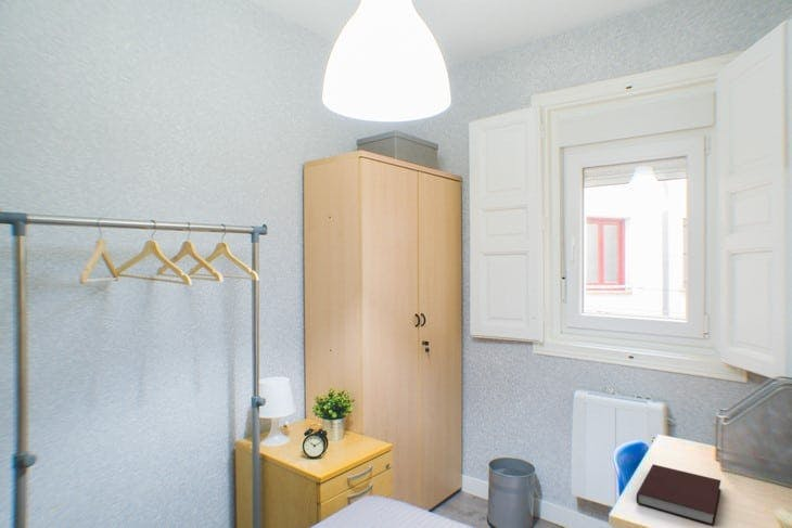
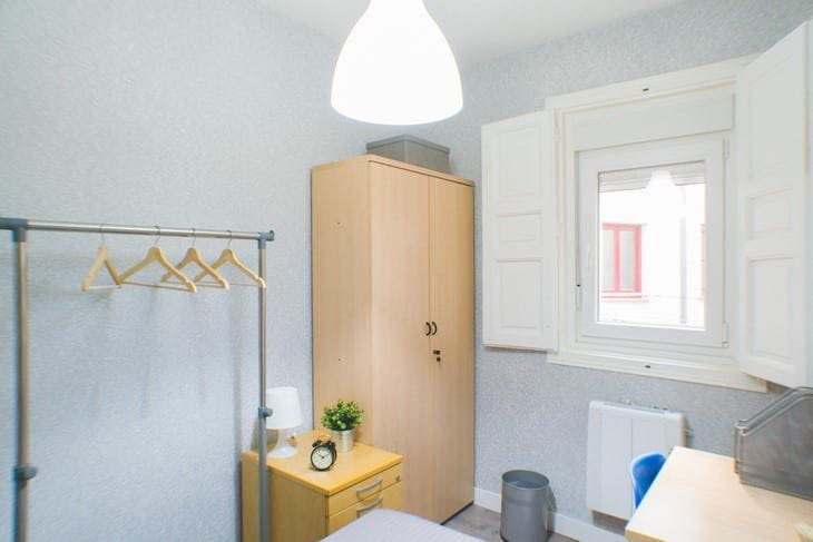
- notebook (679, 491)
